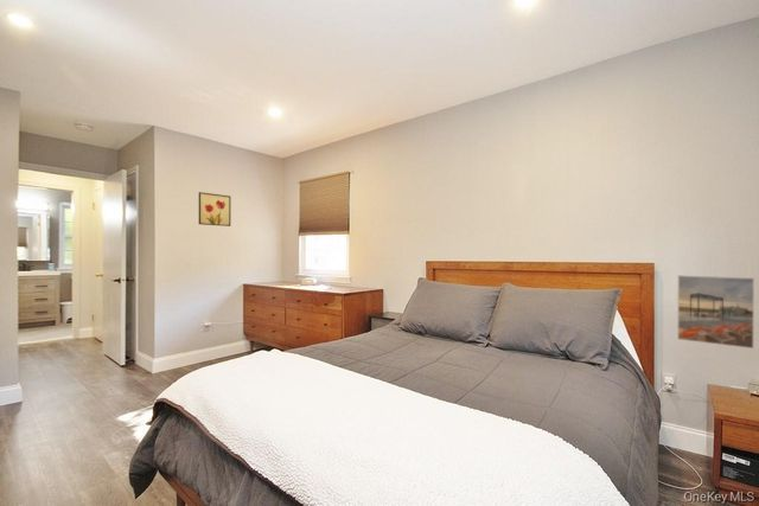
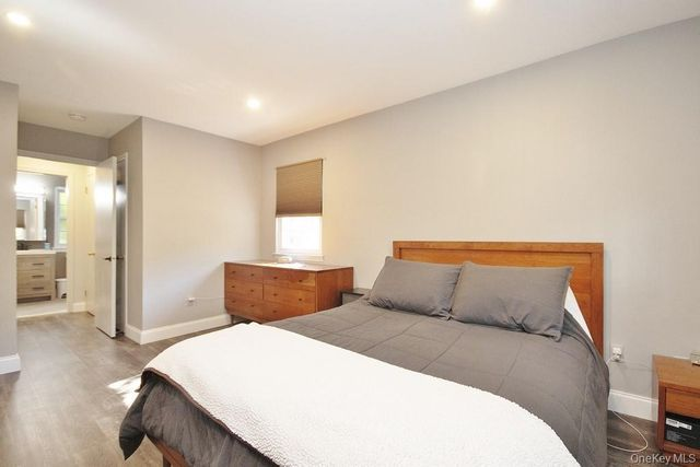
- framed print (713, 309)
- wall art (215, 210)
